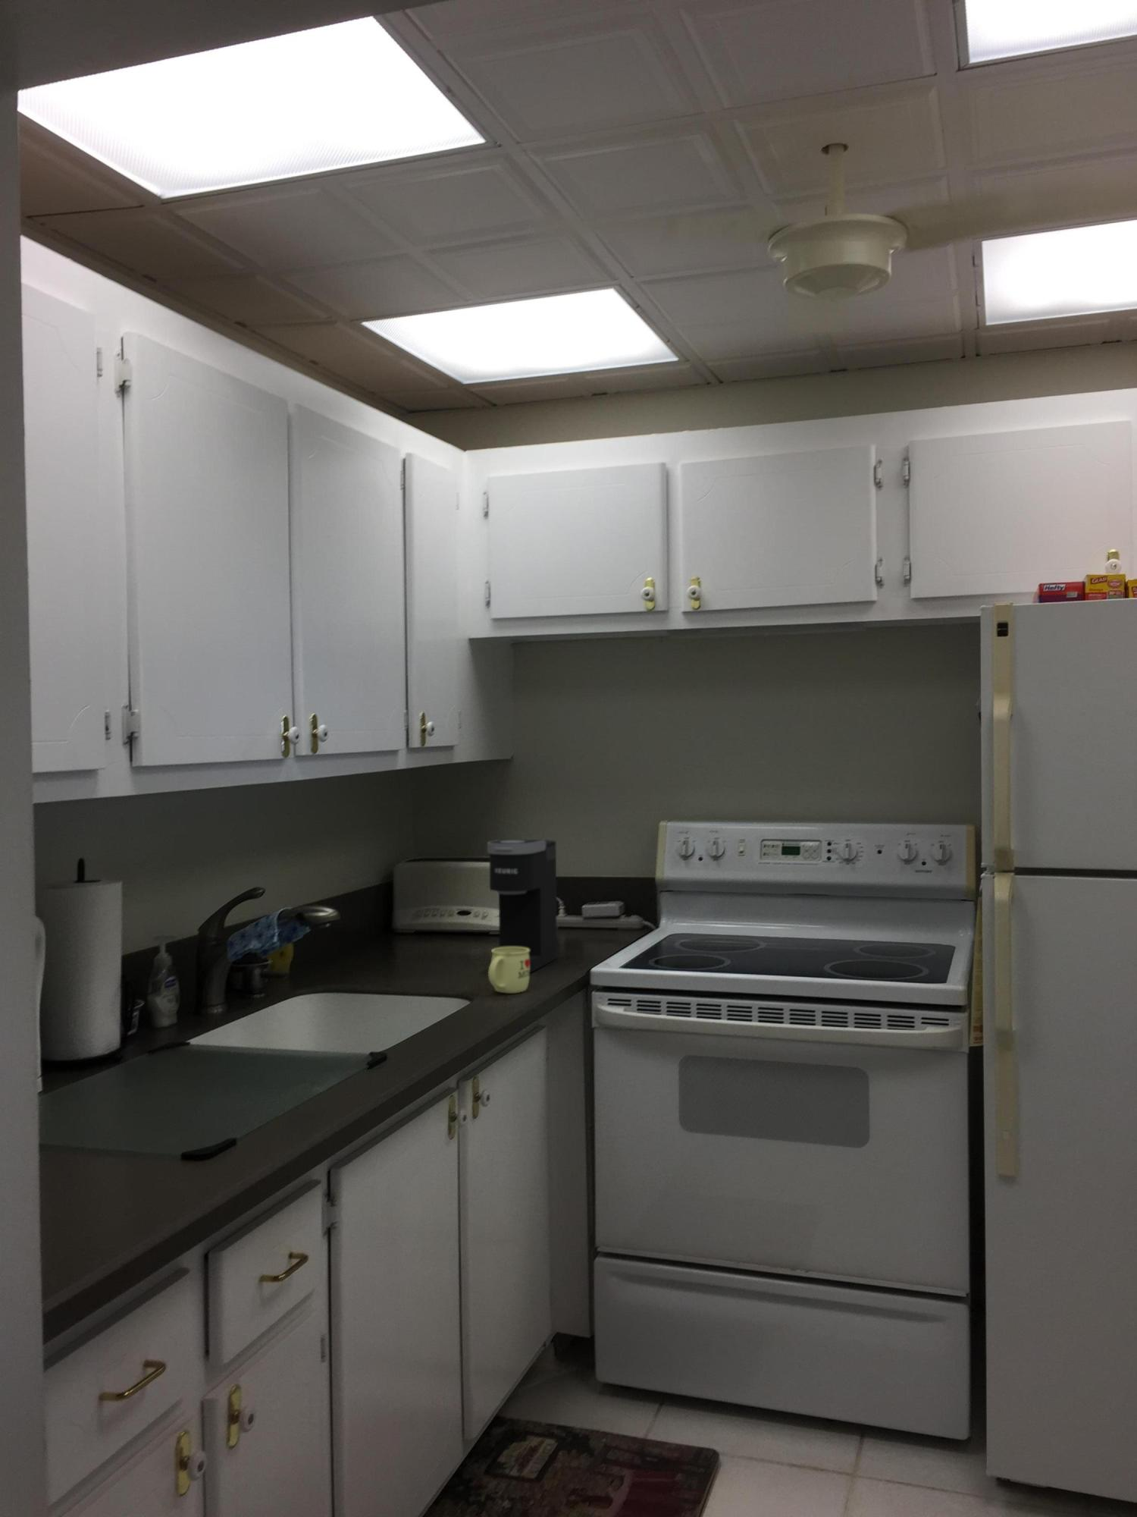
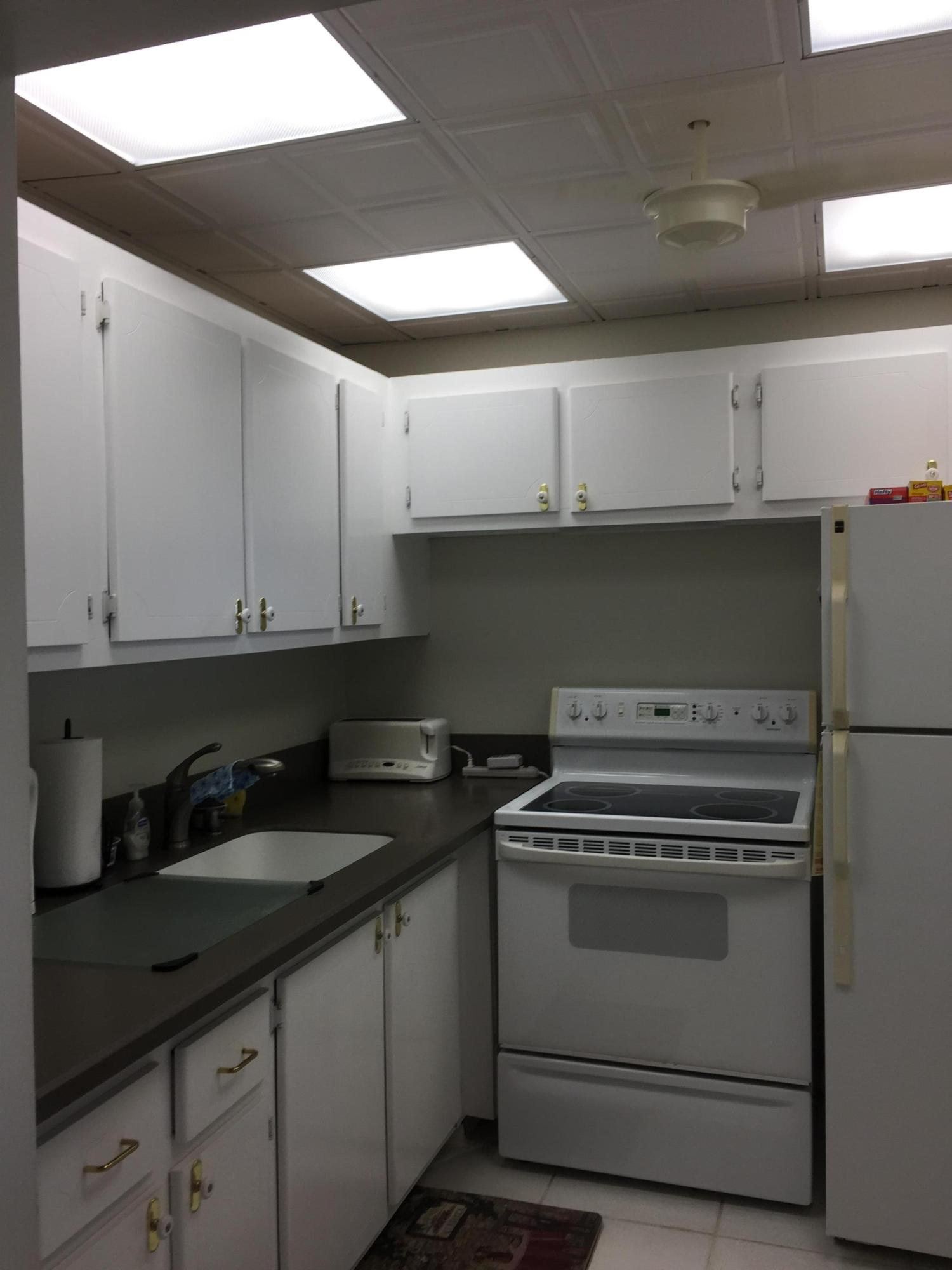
- coffee maker (523, 902)
- mug (508, 971)
